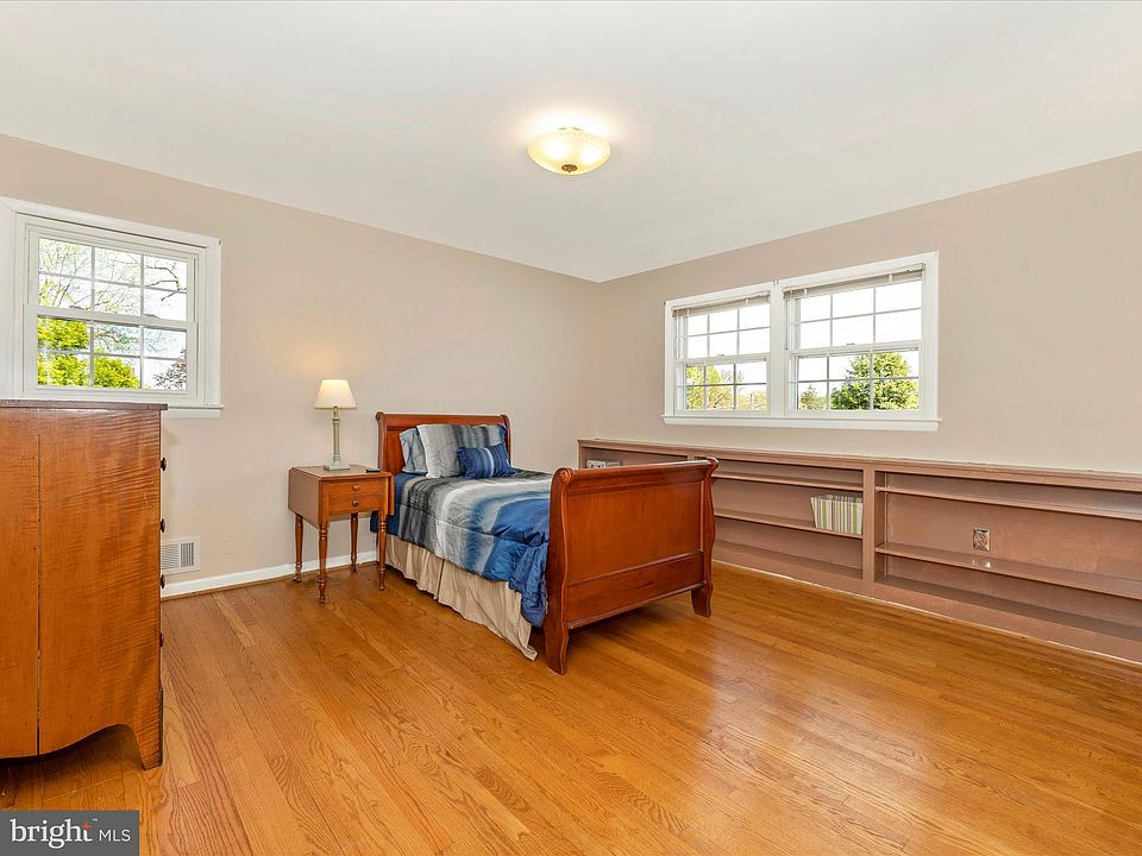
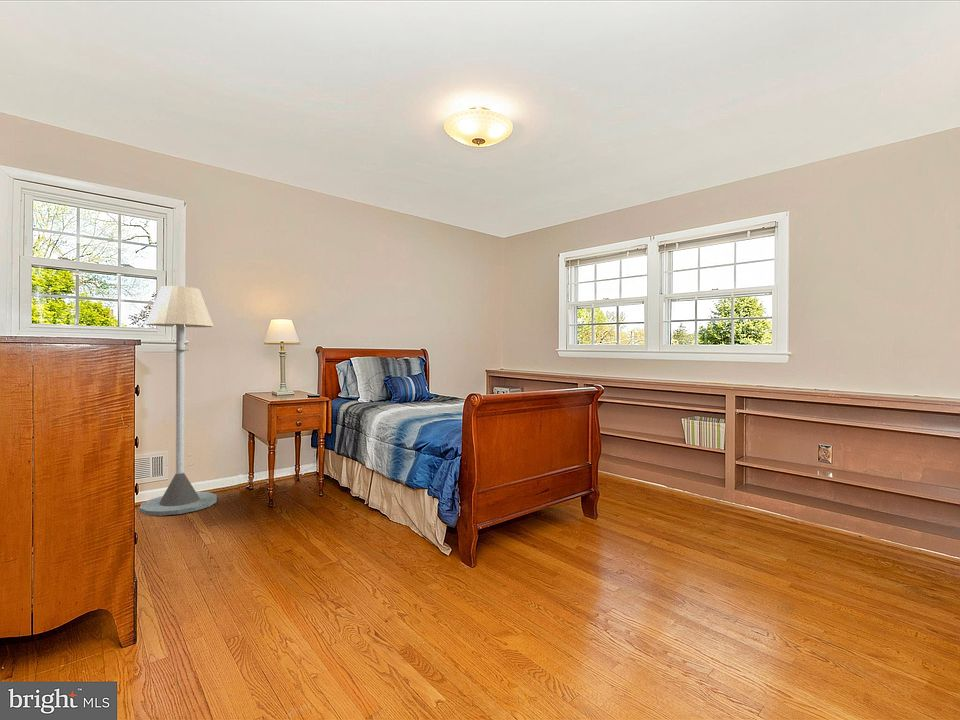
+ floor lamp (180, 396)
